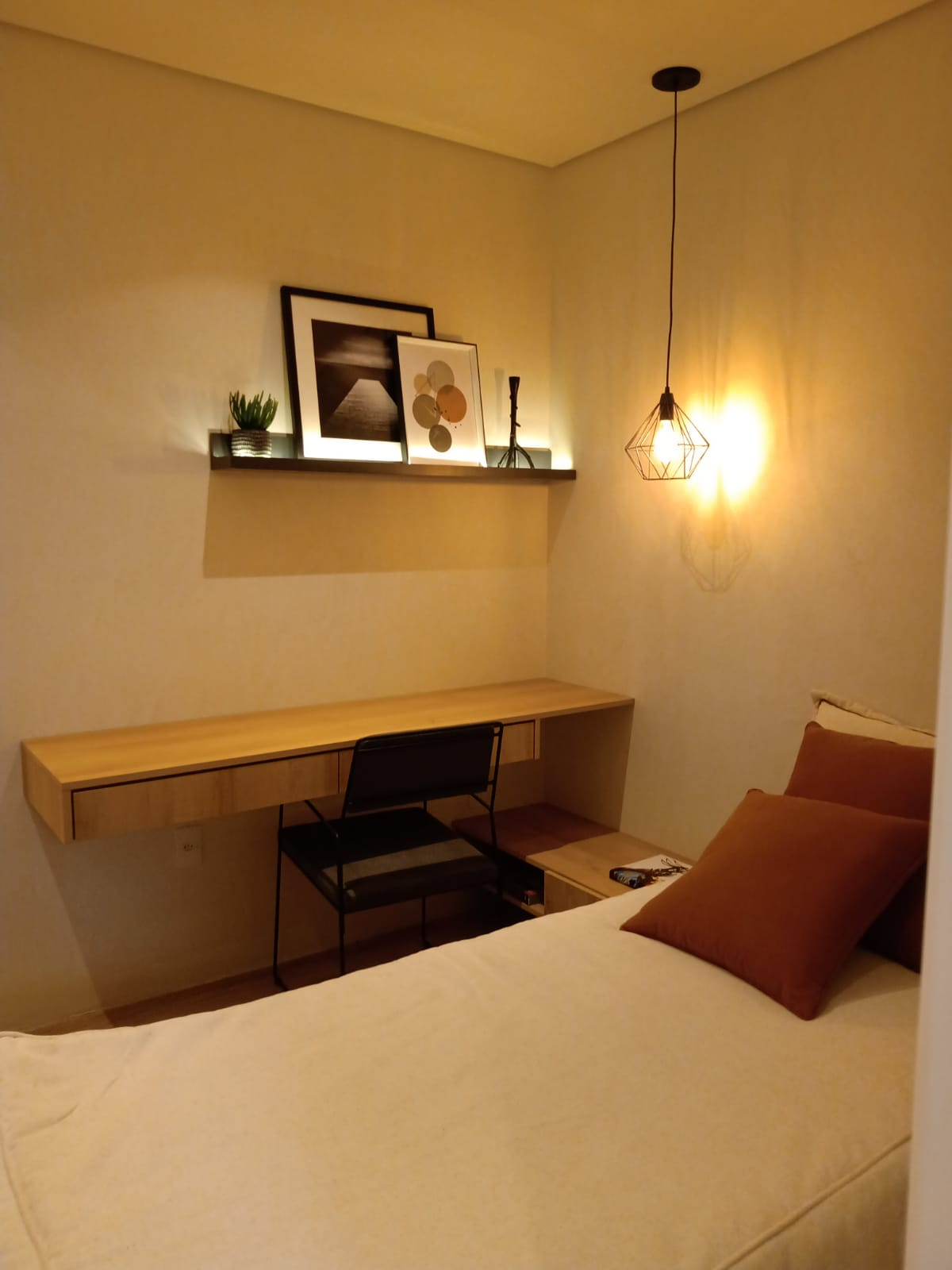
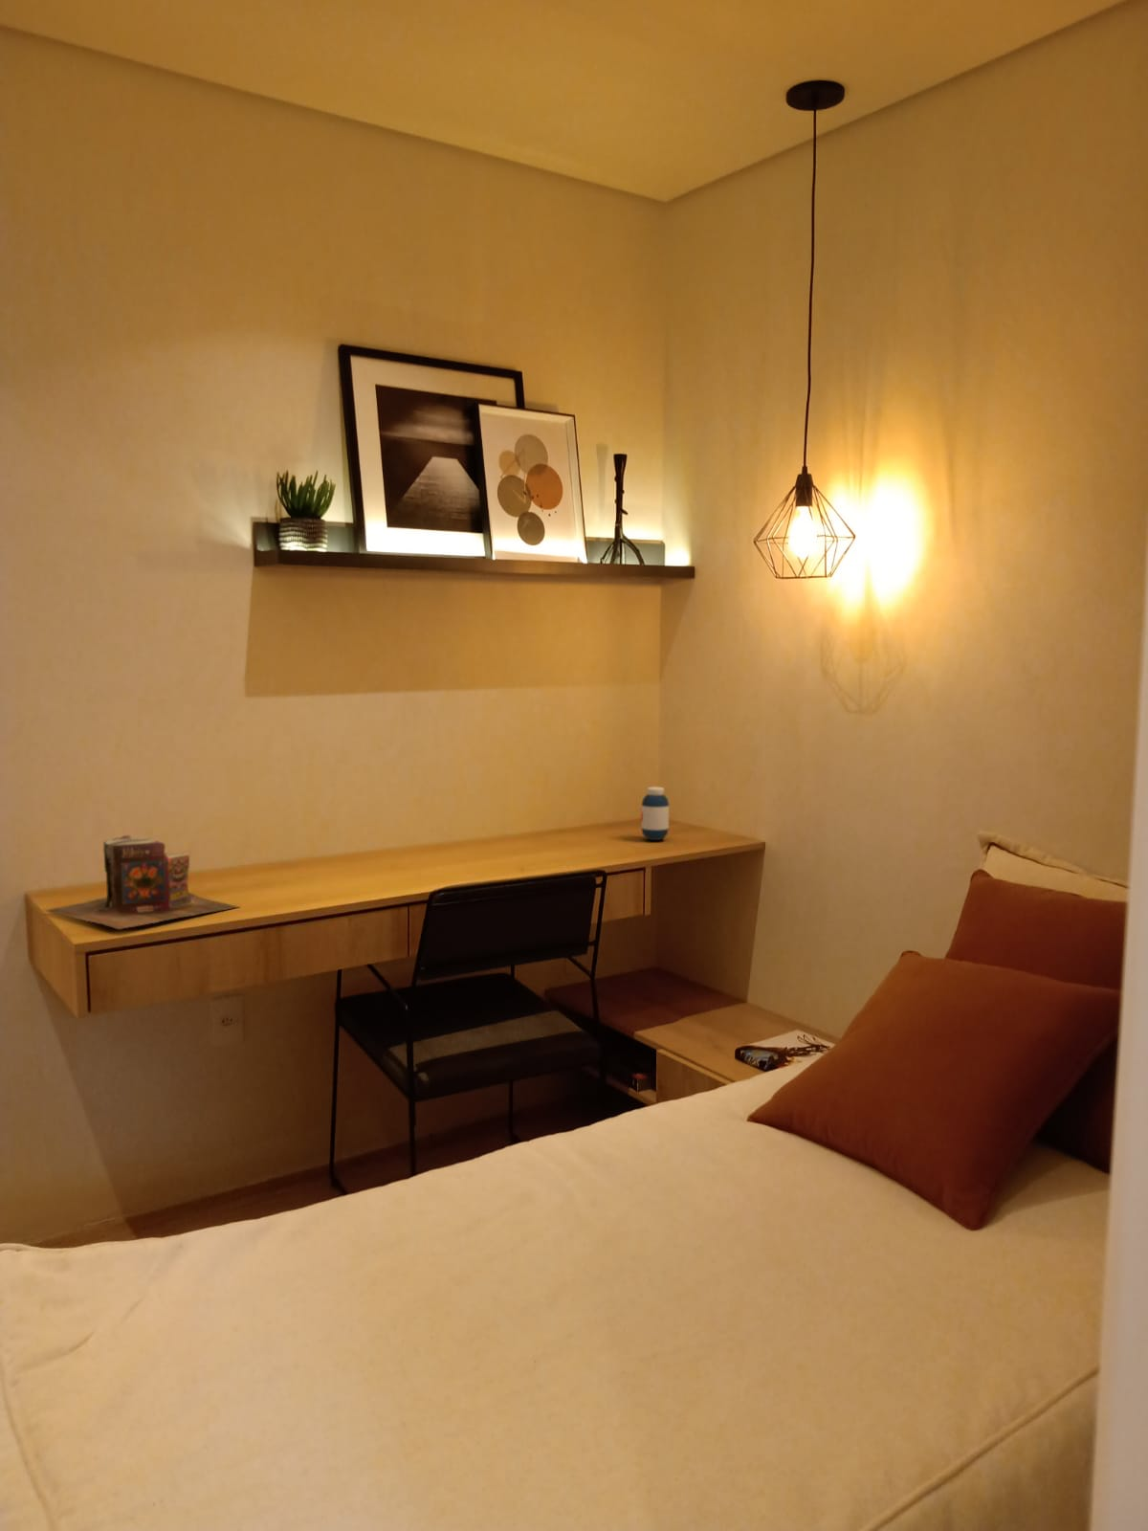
+ books (141, 874)
+ medicine bottle (655, 814)
